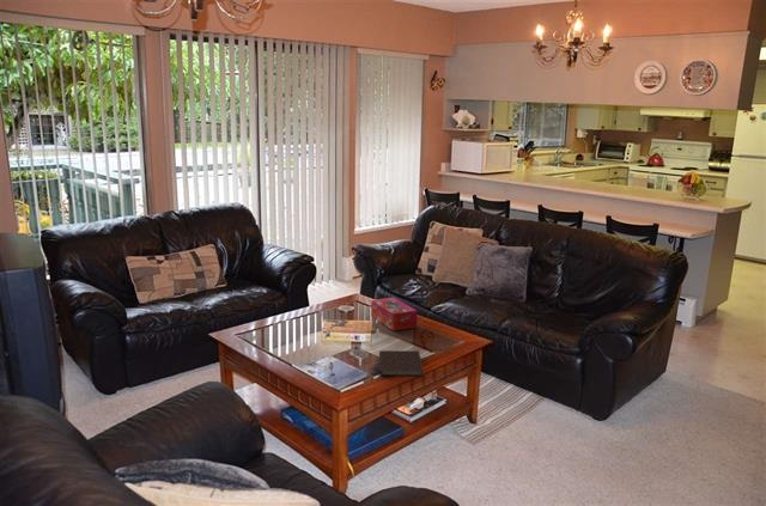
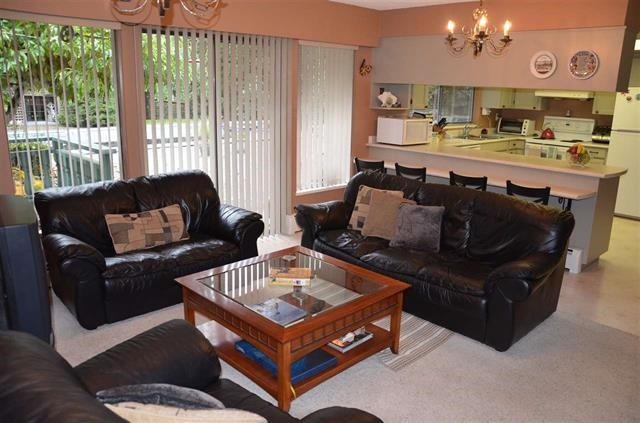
- tissue box (393, 312)
- notebook (400, 362)
